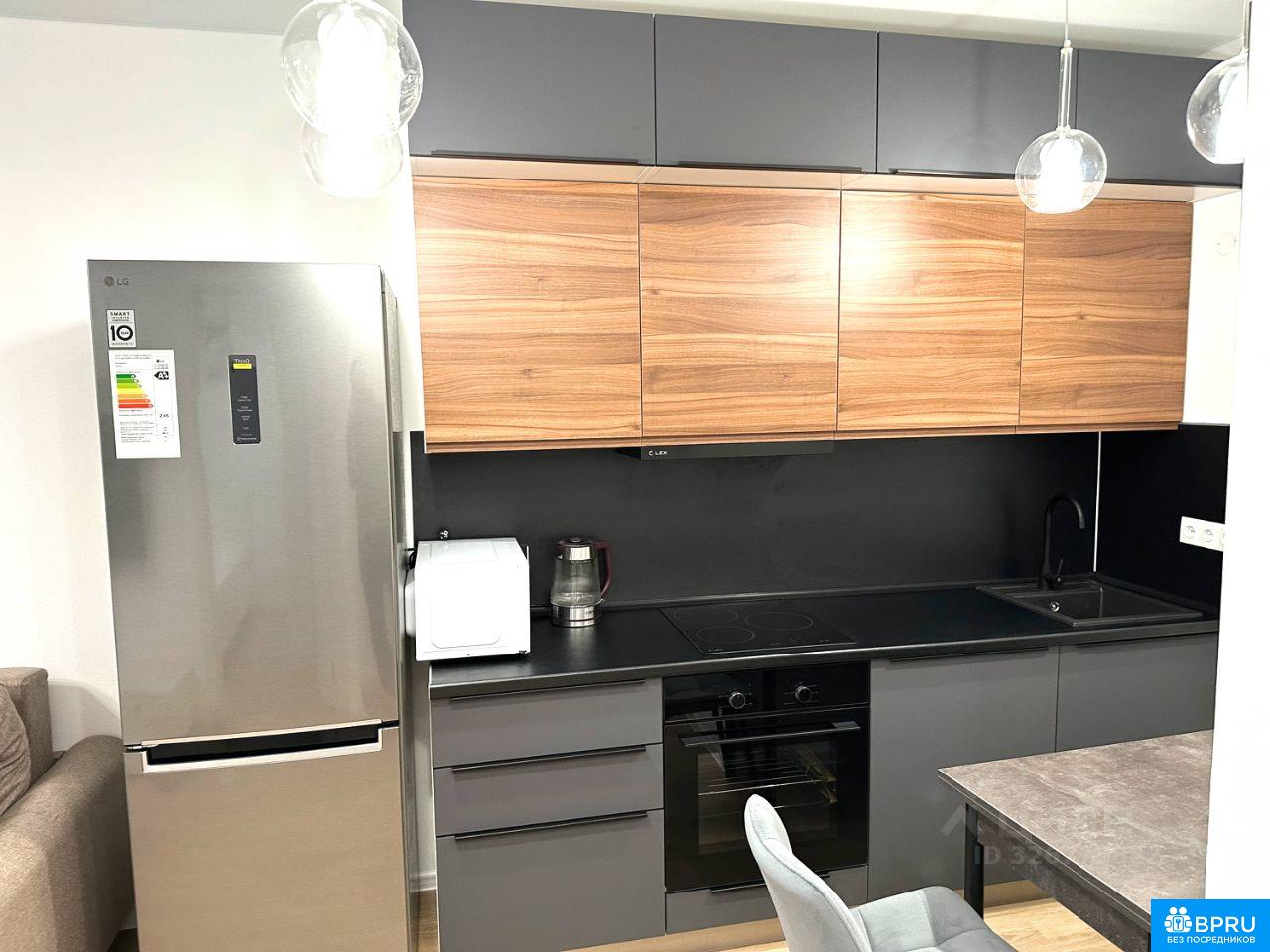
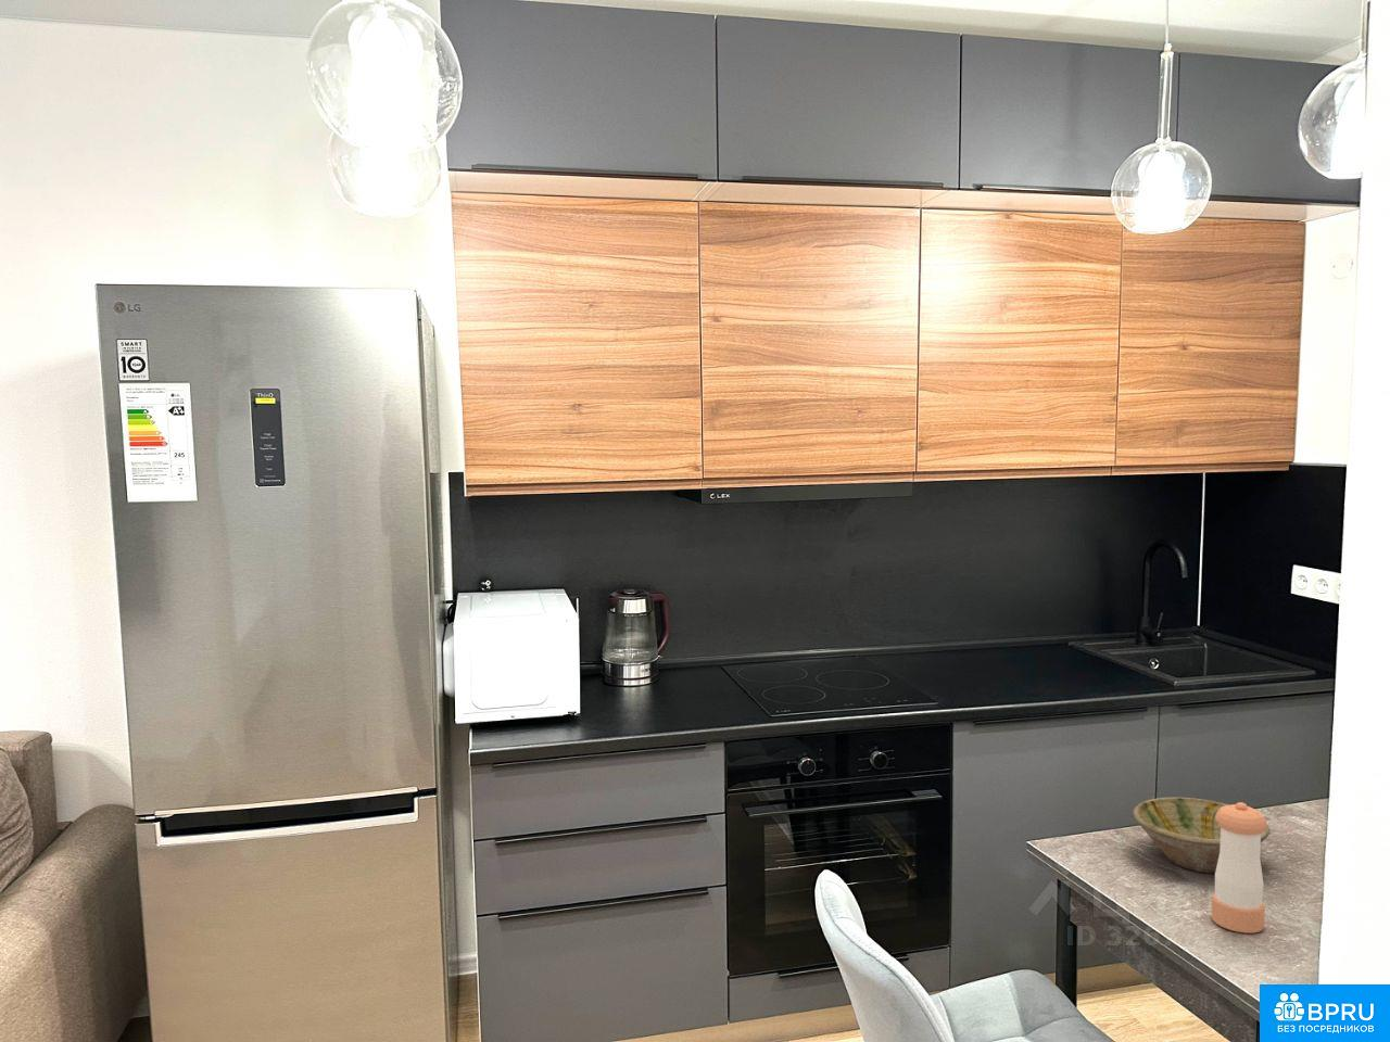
+ bowl (1198, 838)
+ pepper shaker (1239, 861)
